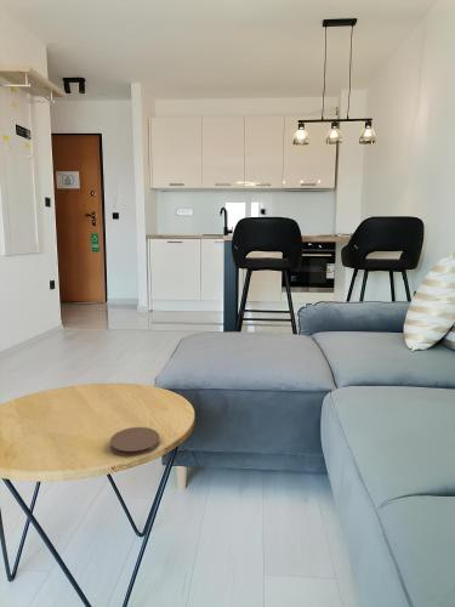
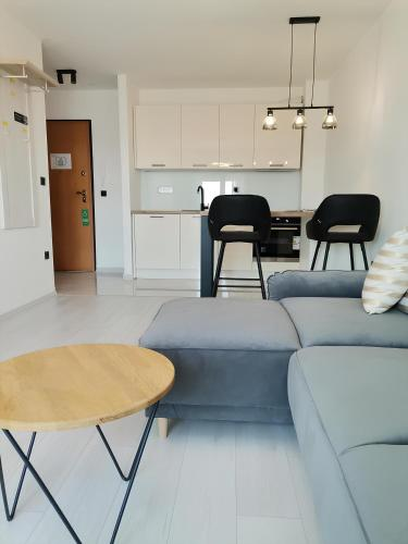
- coaster (135, 441)
